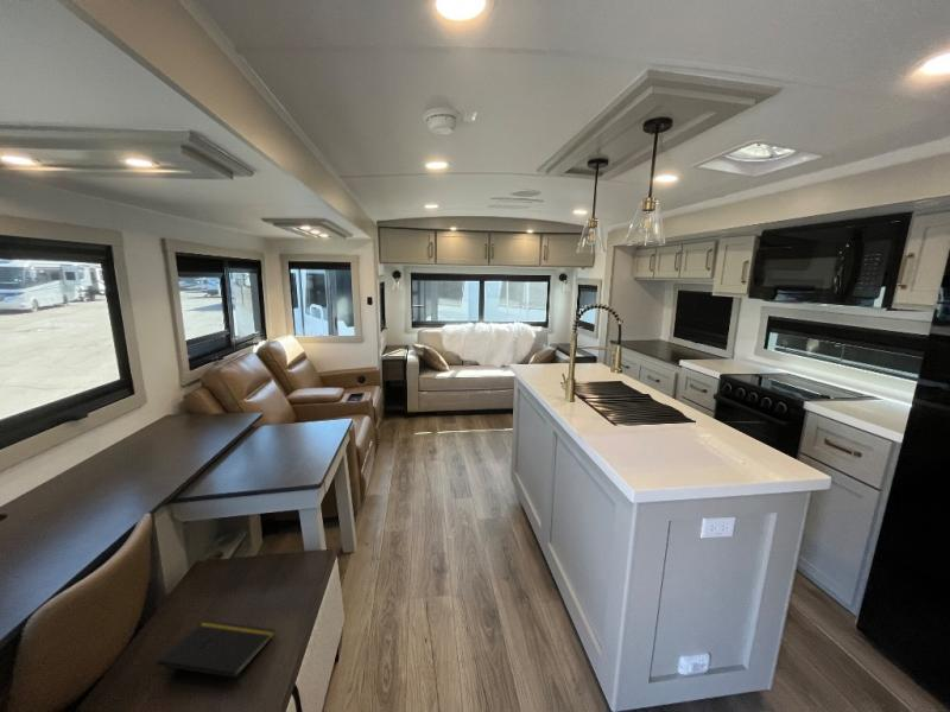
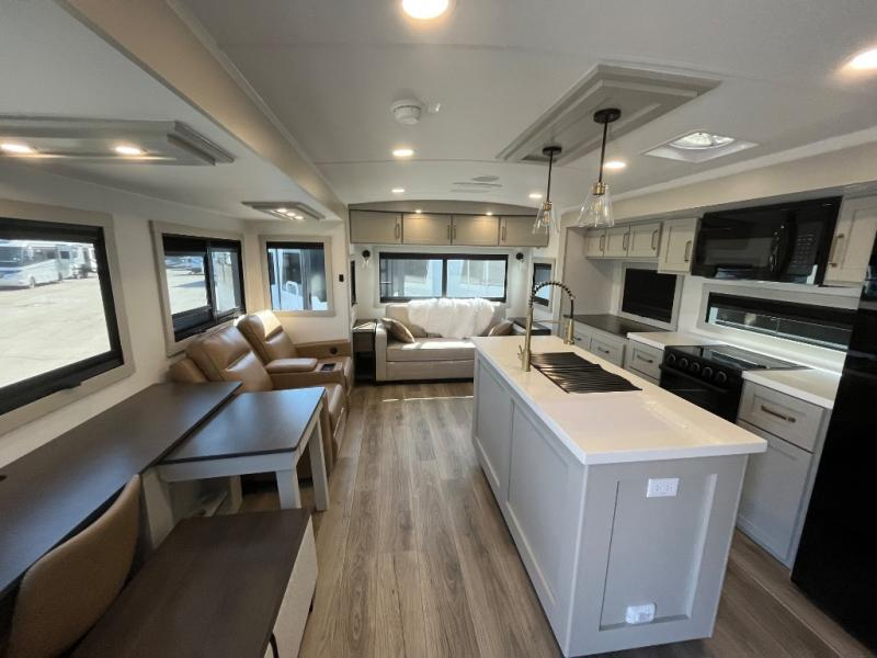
- notepad (218, 647)
